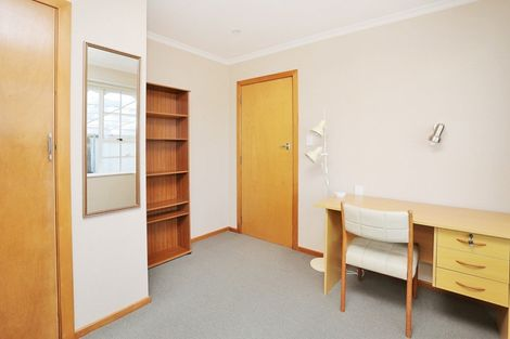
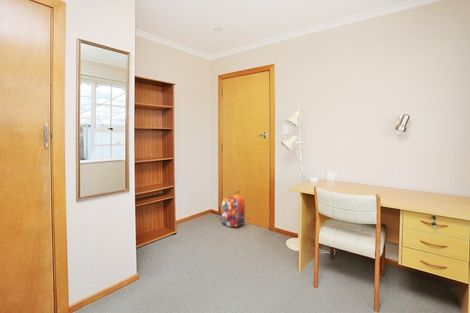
+ backpack (233, 208)
